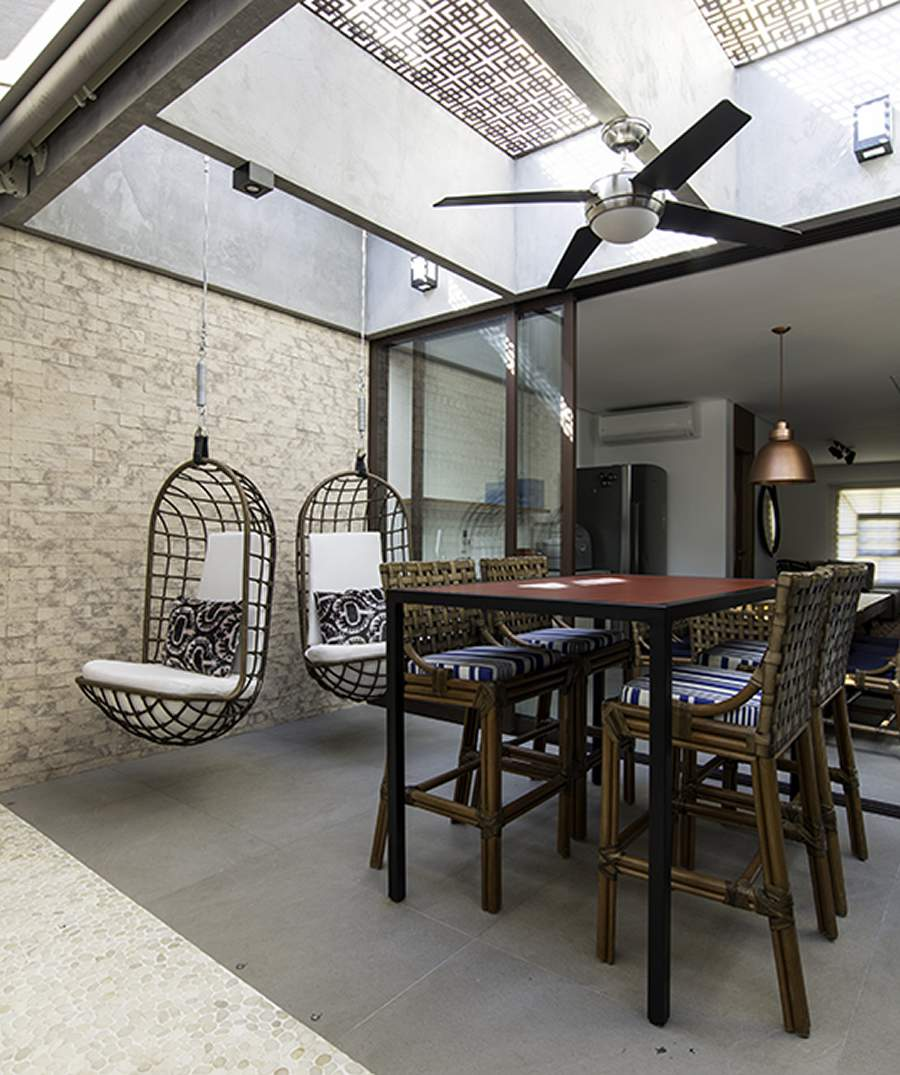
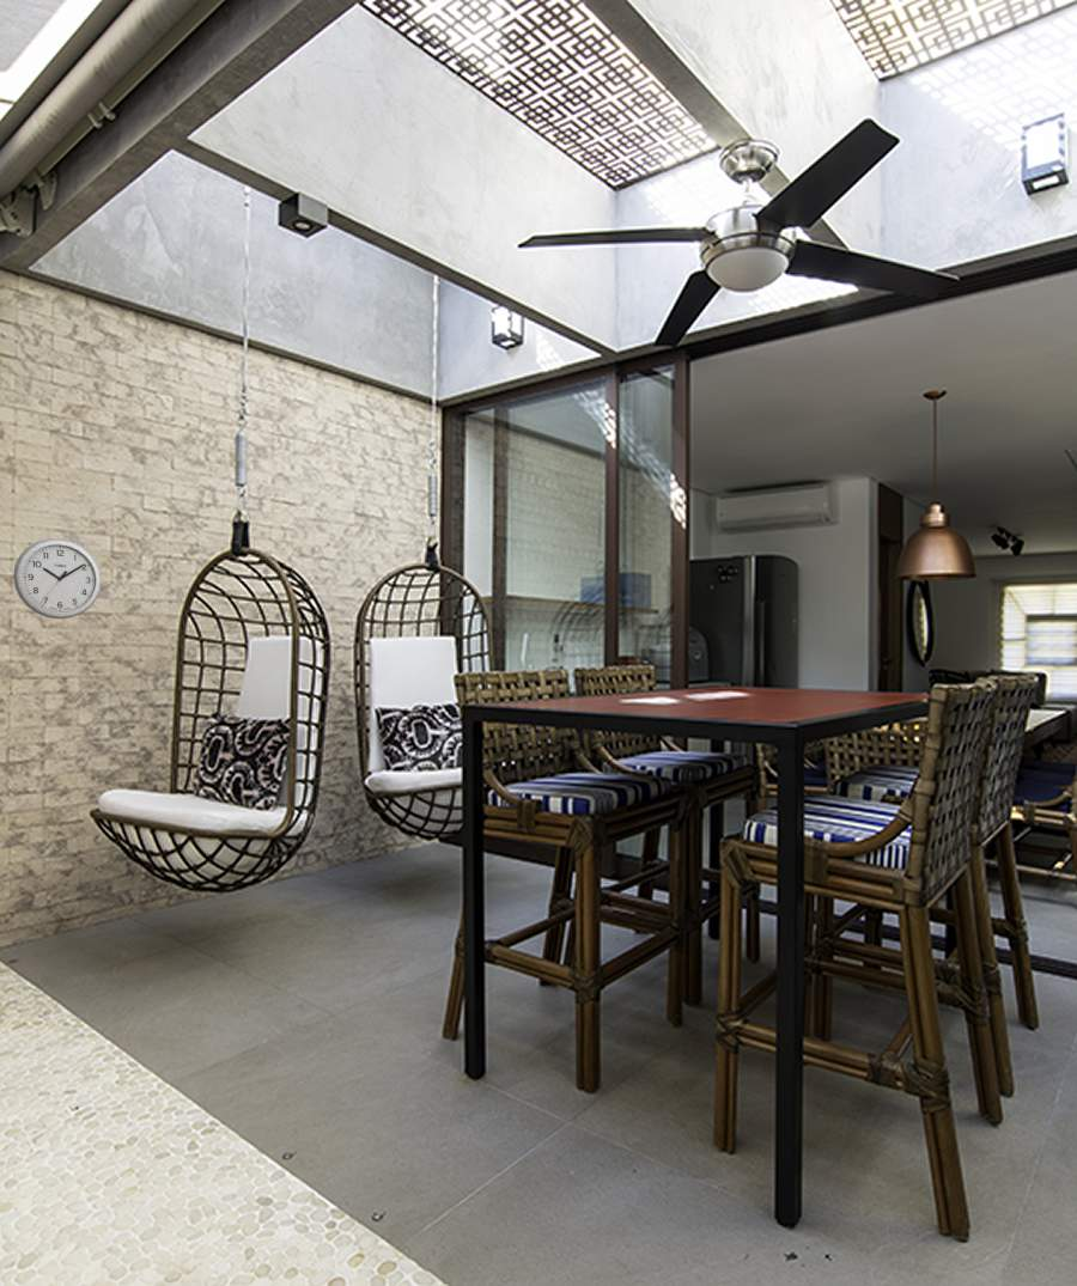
+ wall clock (59, 578)
